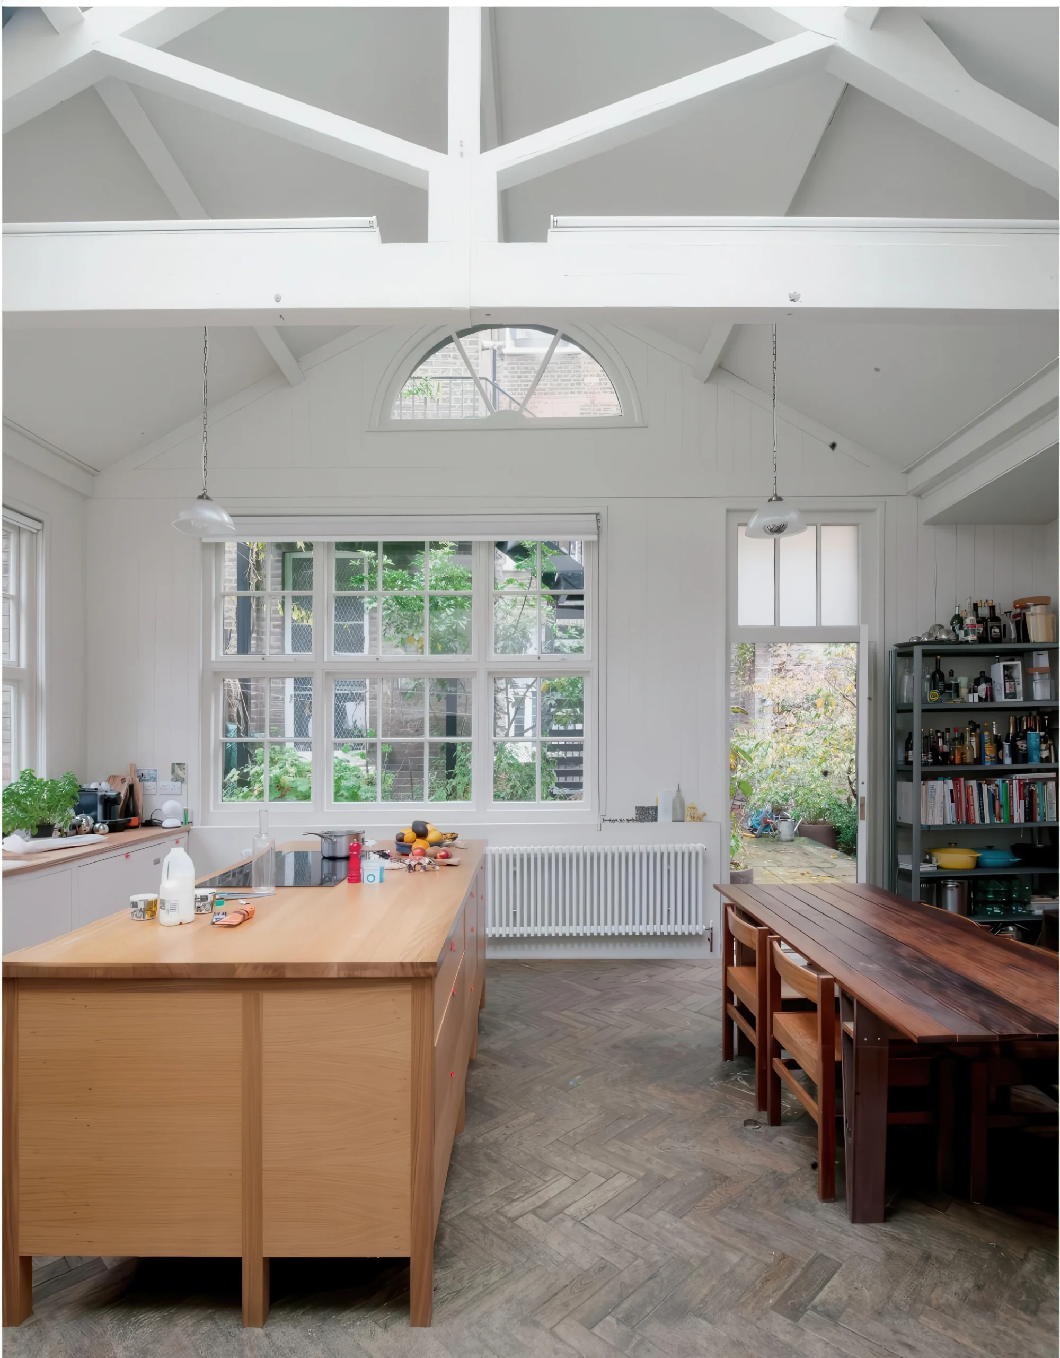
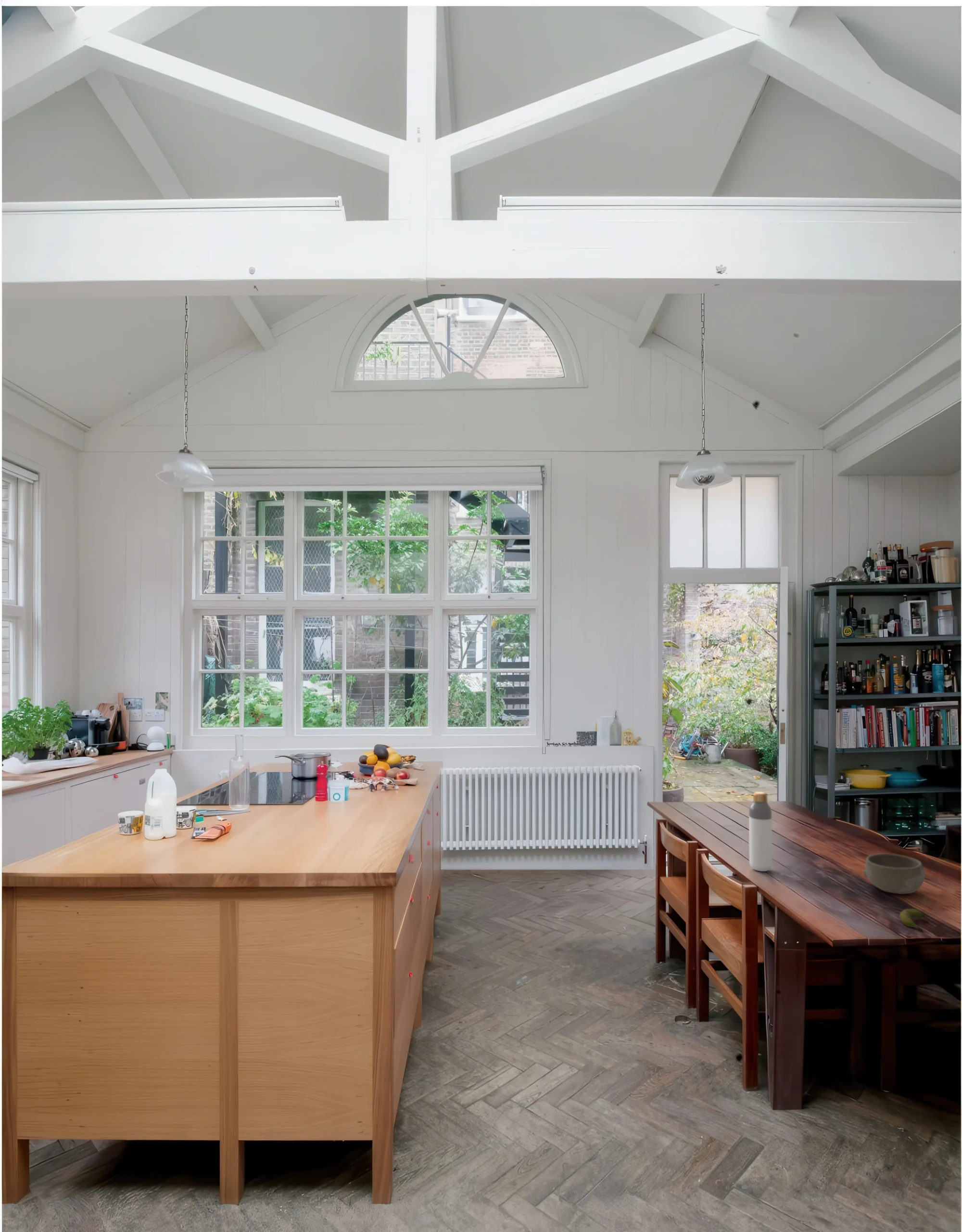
+ bottle (760, 831)
+ banana (914, 917)
+ bowl (894, 874)
